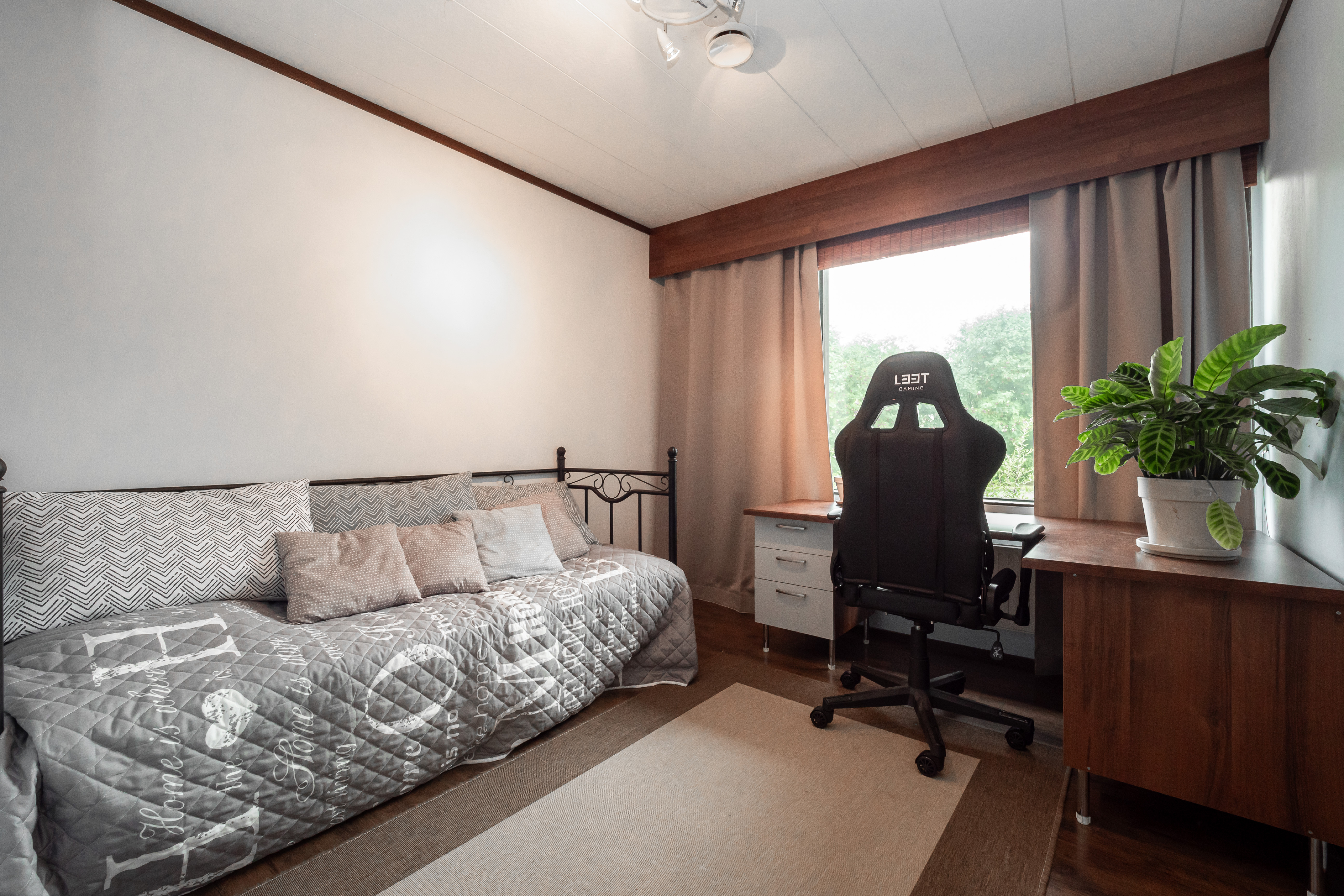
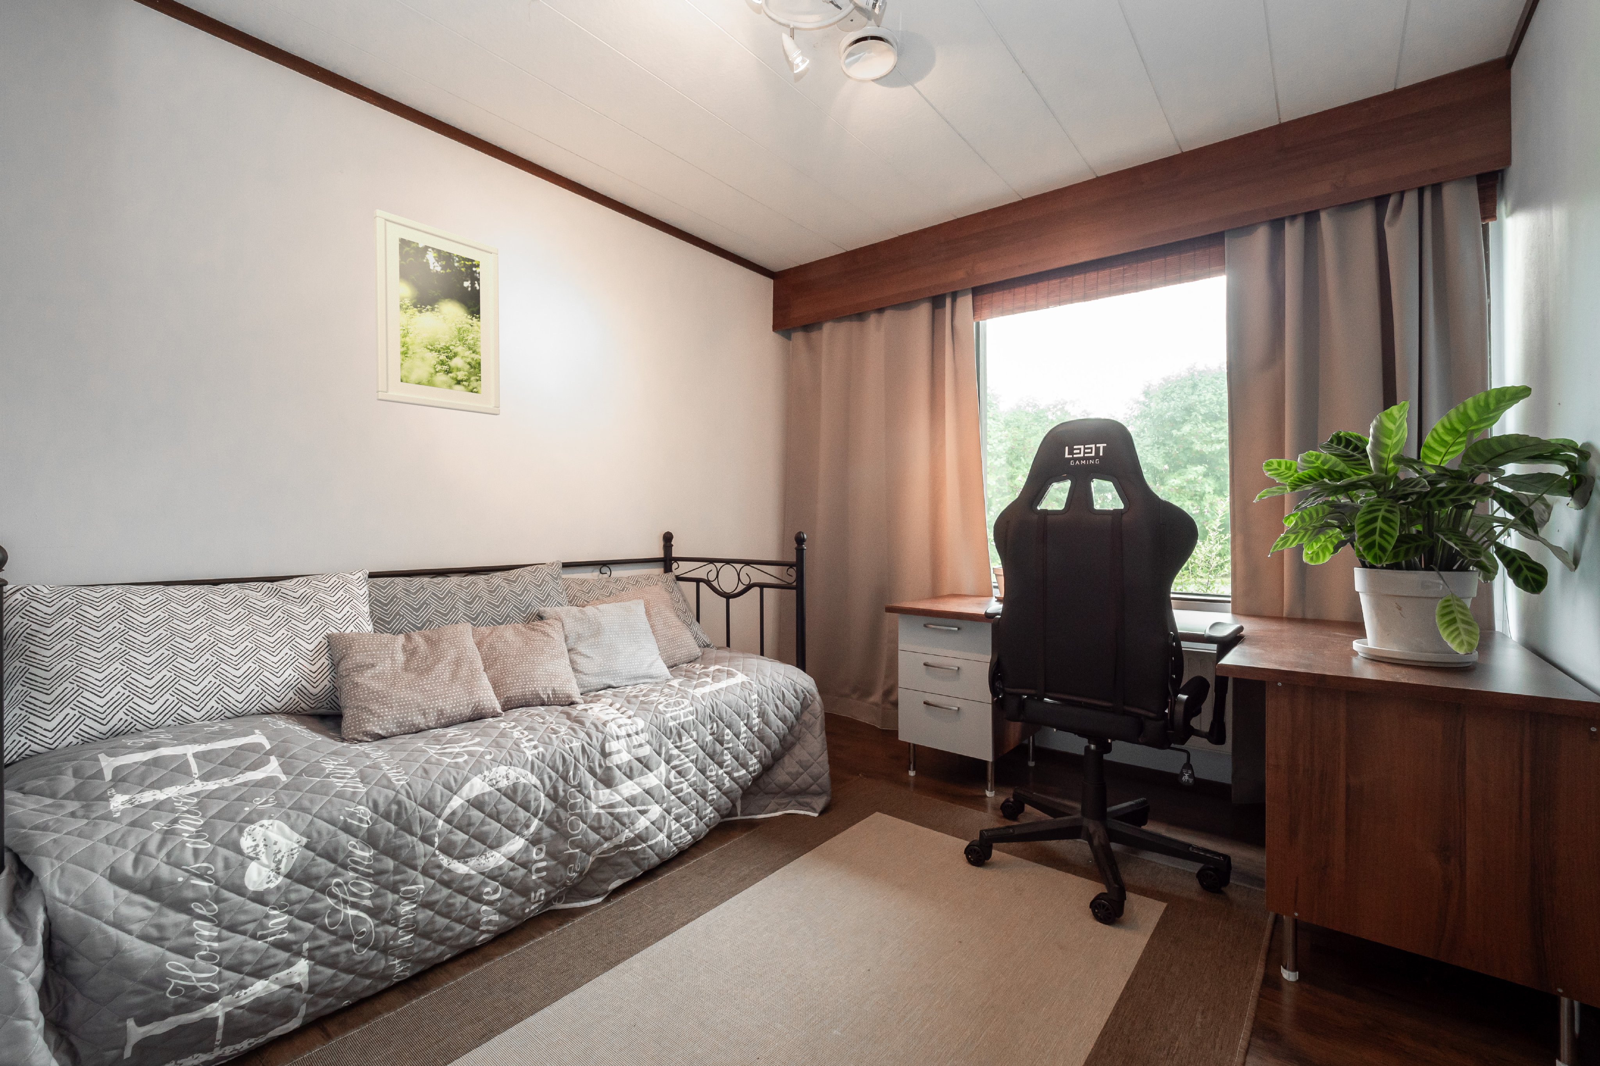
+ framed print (440, 319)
